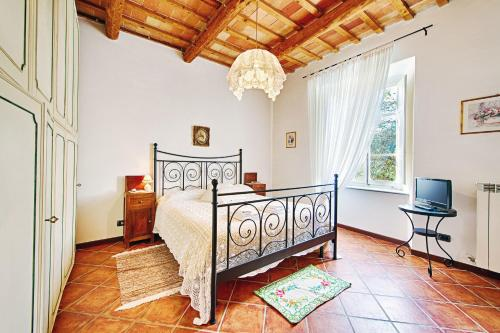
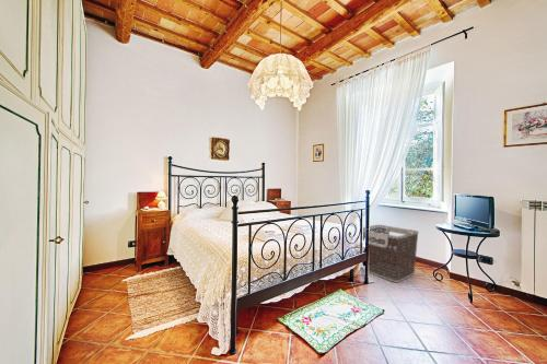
+ clothes hamper (387, 250)
